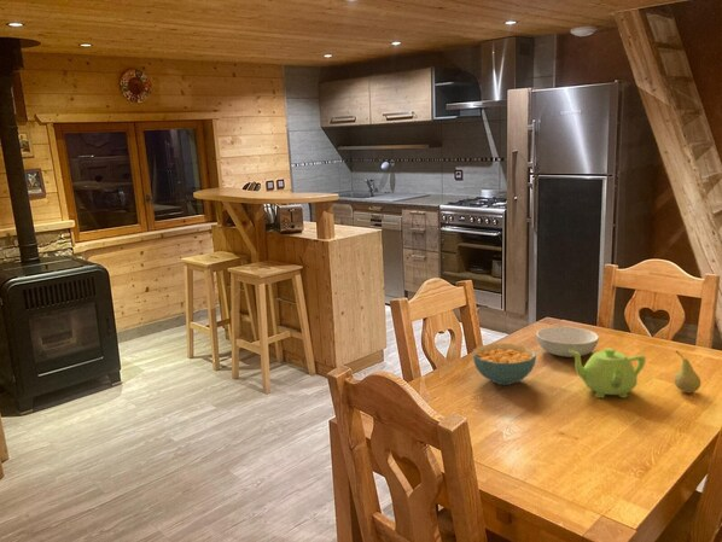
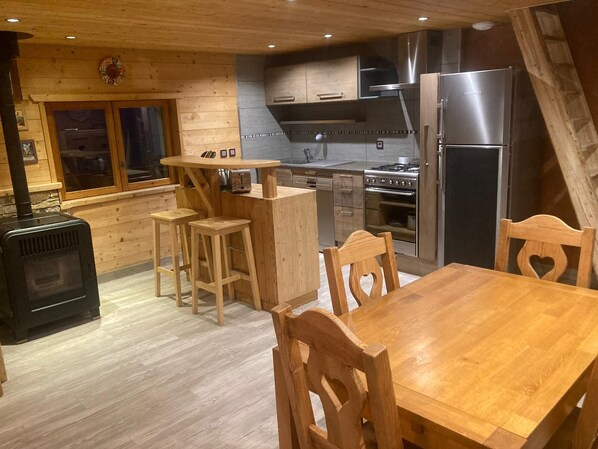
- serving bowl (566, 343)
- cereal bowl (503, 367)
- teapot (607, 373)
- fruit (686, 372)
